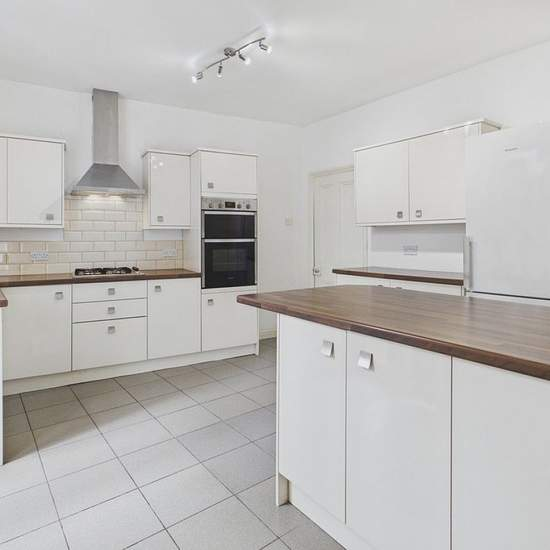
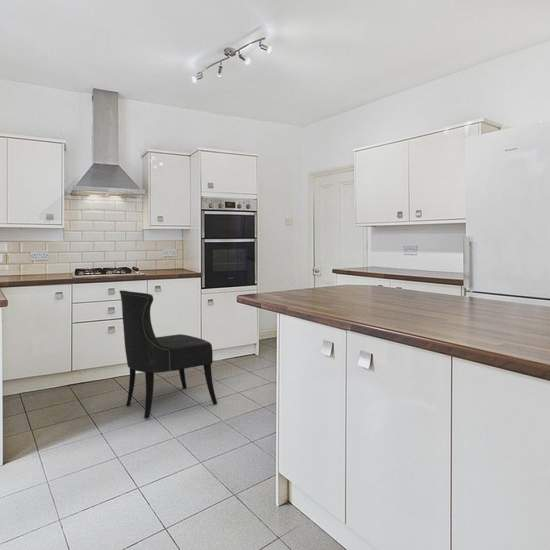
+ dining chair (169, 346)
